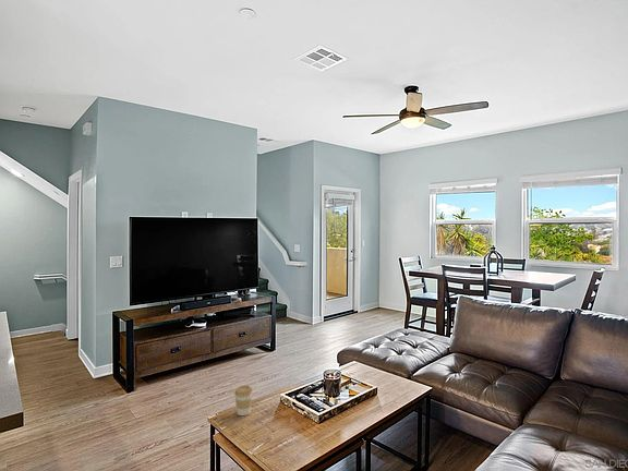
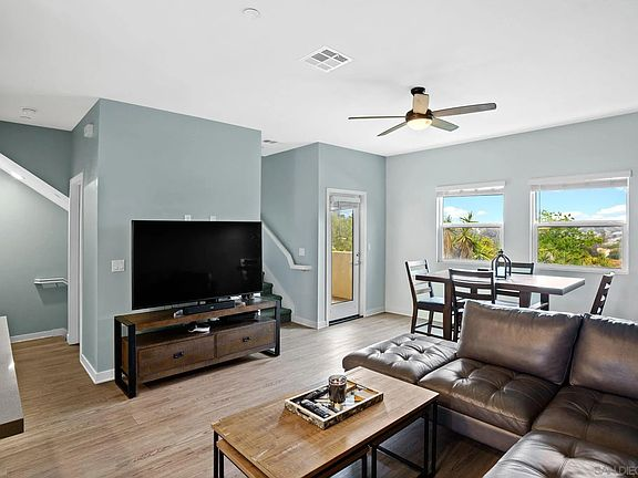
- coffee cup (243, 400)
